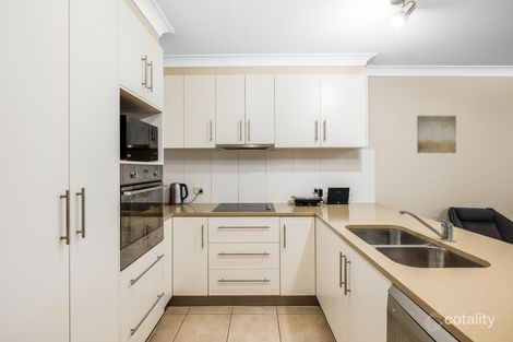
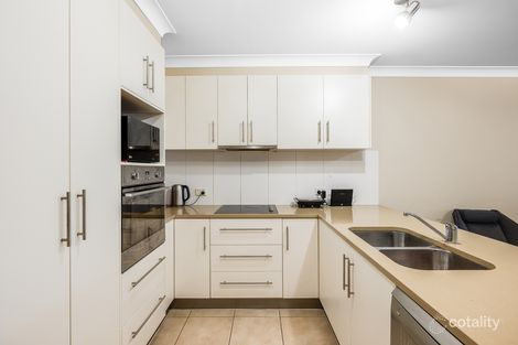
- wall art (436, 134)
